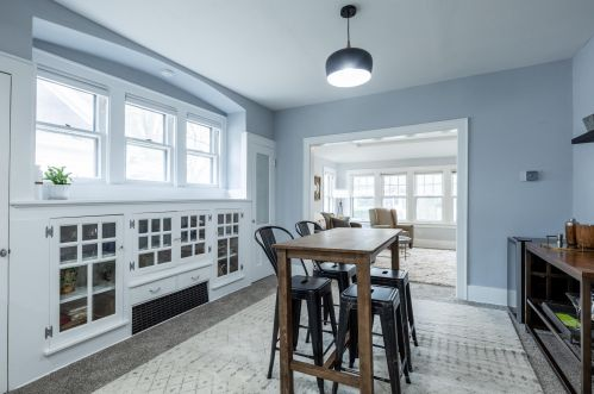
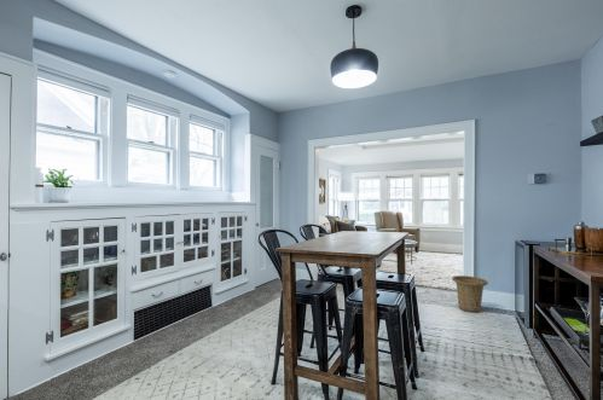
+ basket (469, 294)
